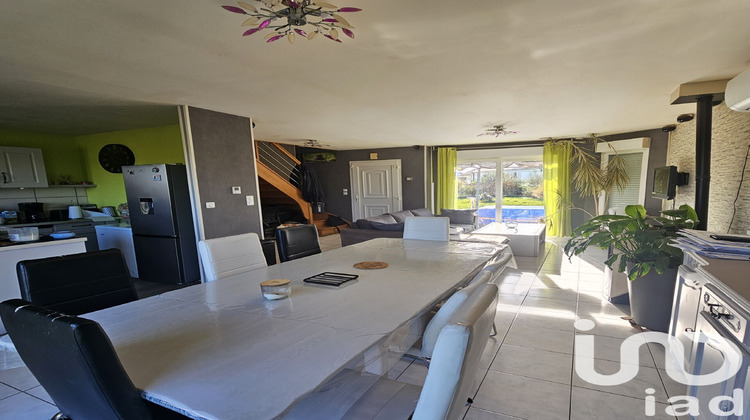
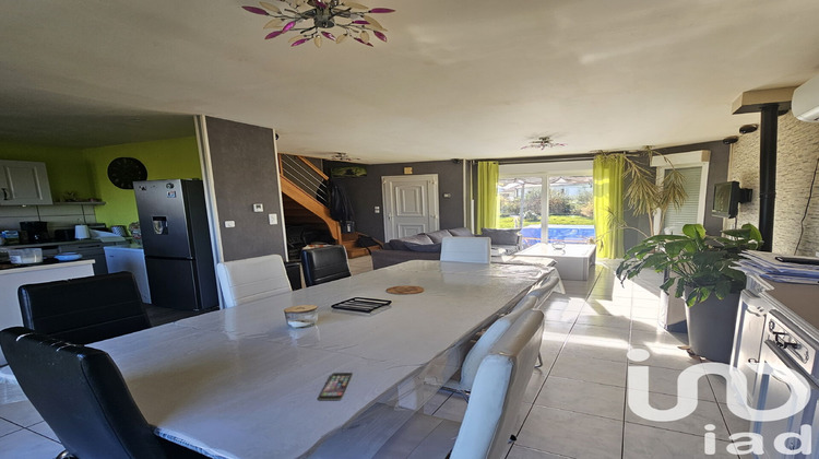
+ smartphone (336, 385)
